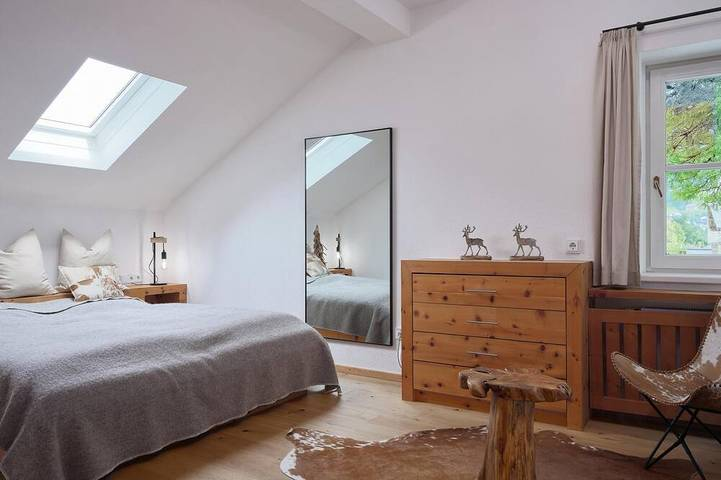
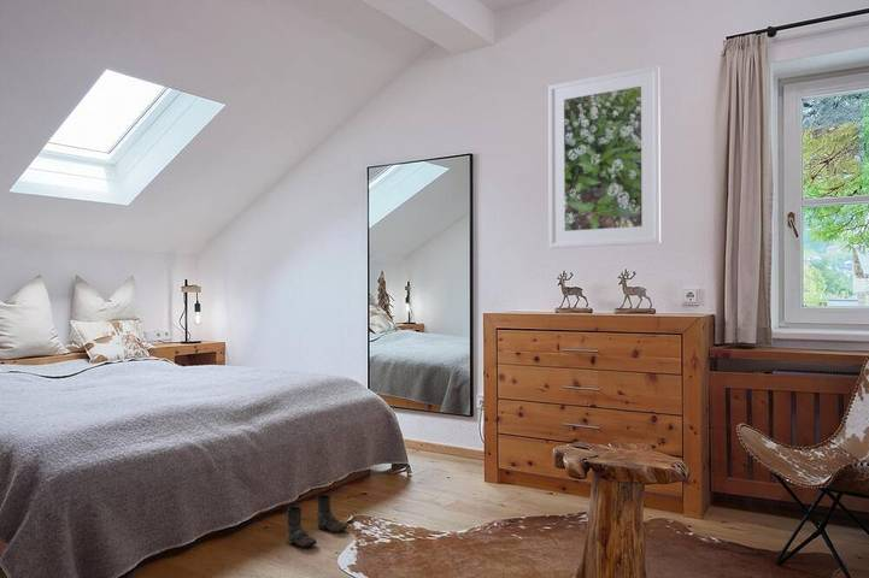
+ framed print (601, 160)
+ boots (317, 520)
